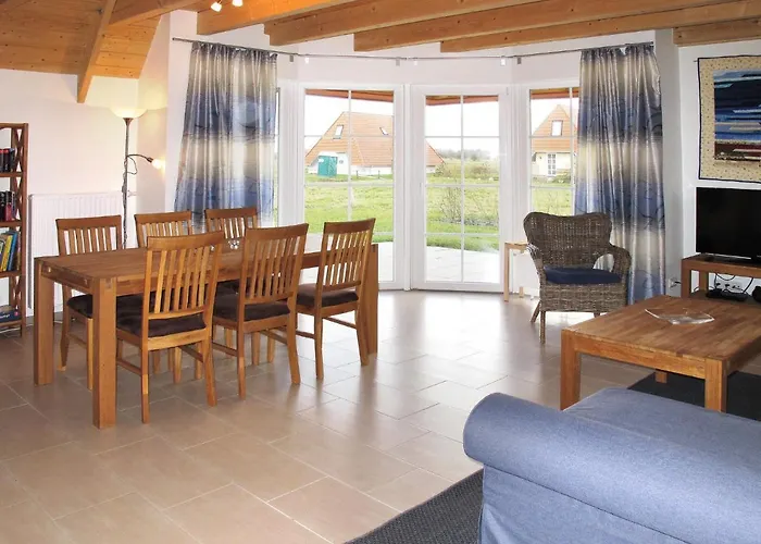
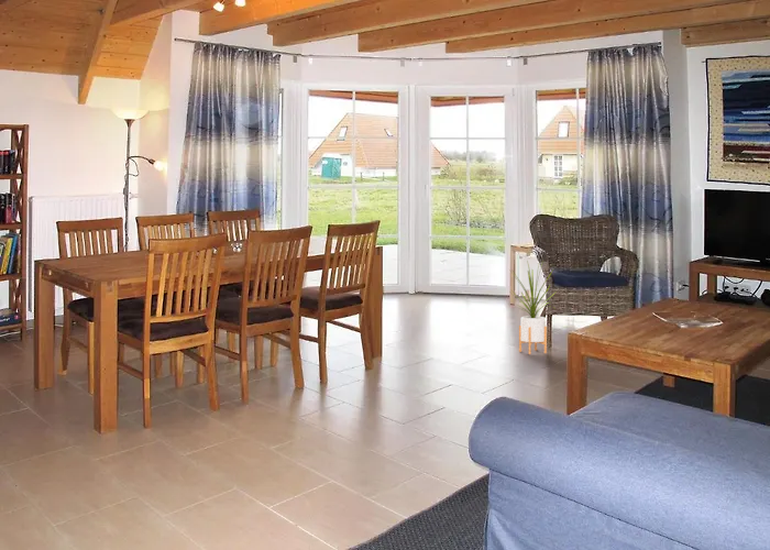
+ house plant (531, 306)
